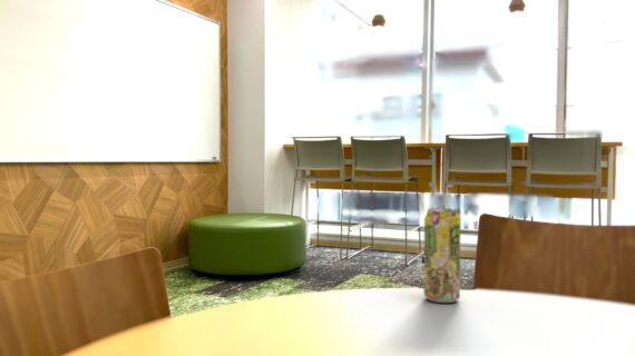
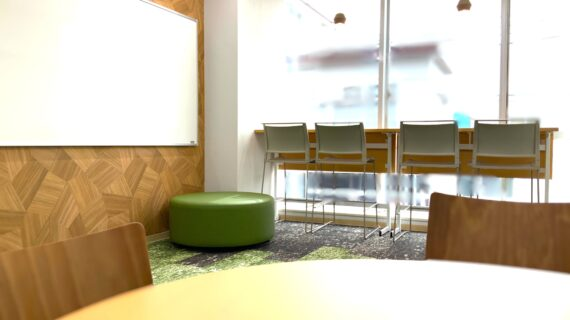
- beverage can (441, 253)
